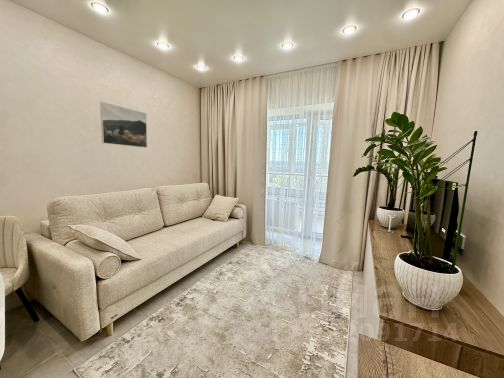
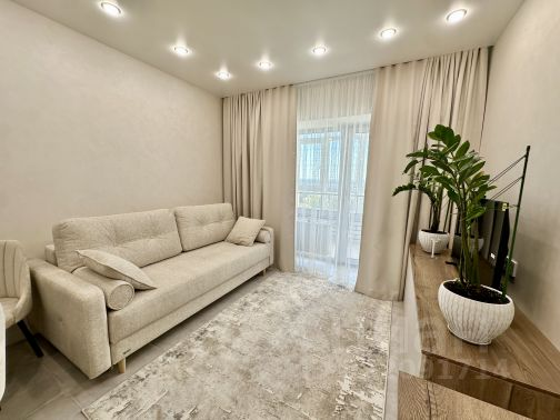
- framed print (125, 127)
